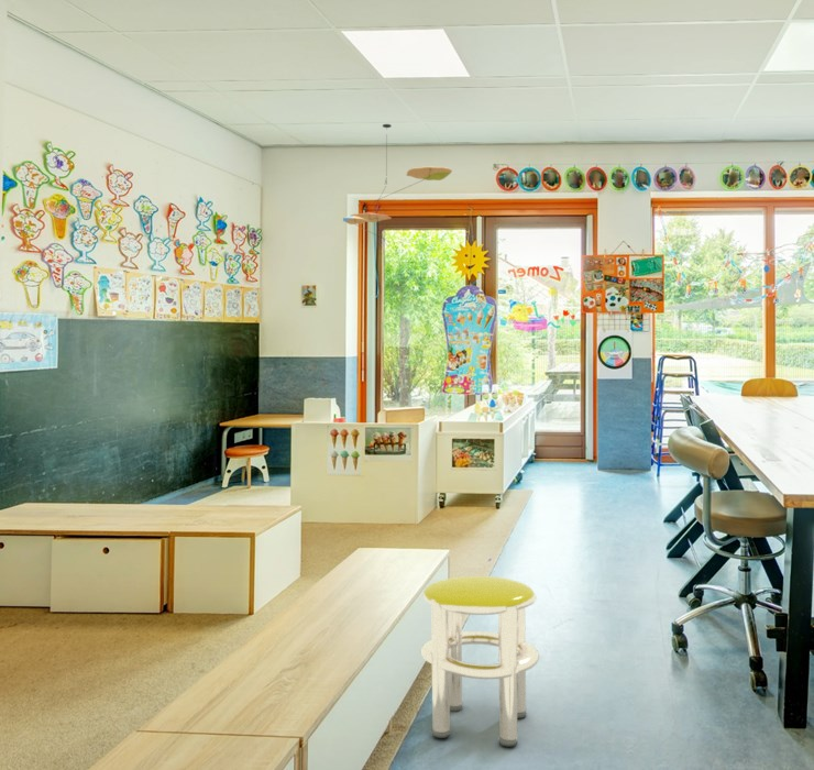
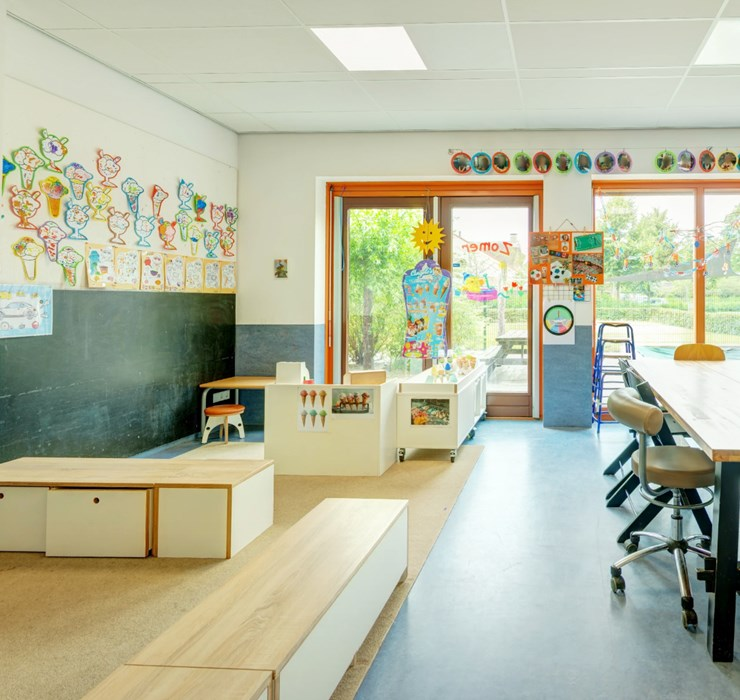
- ceiling mobile (398, 190)
- stool (480, 644)
